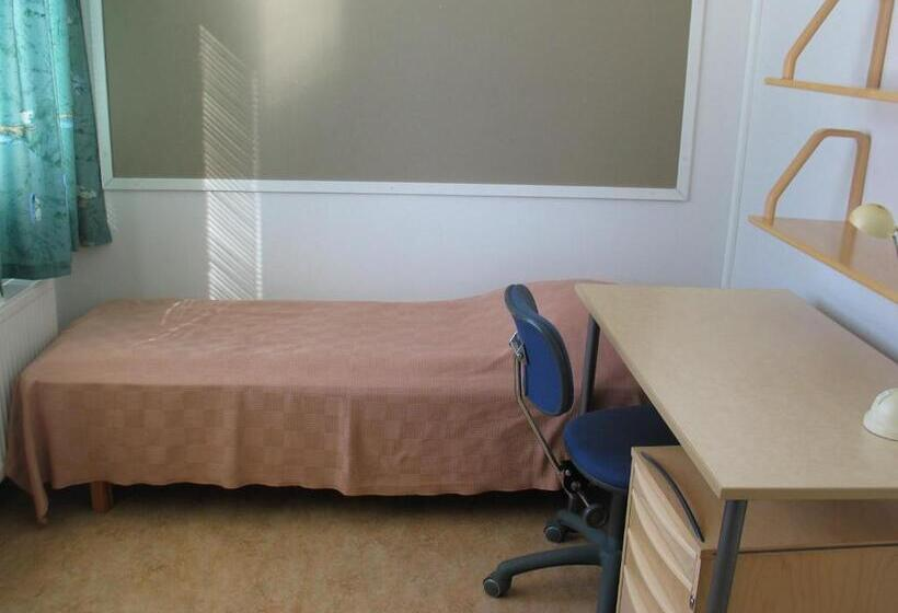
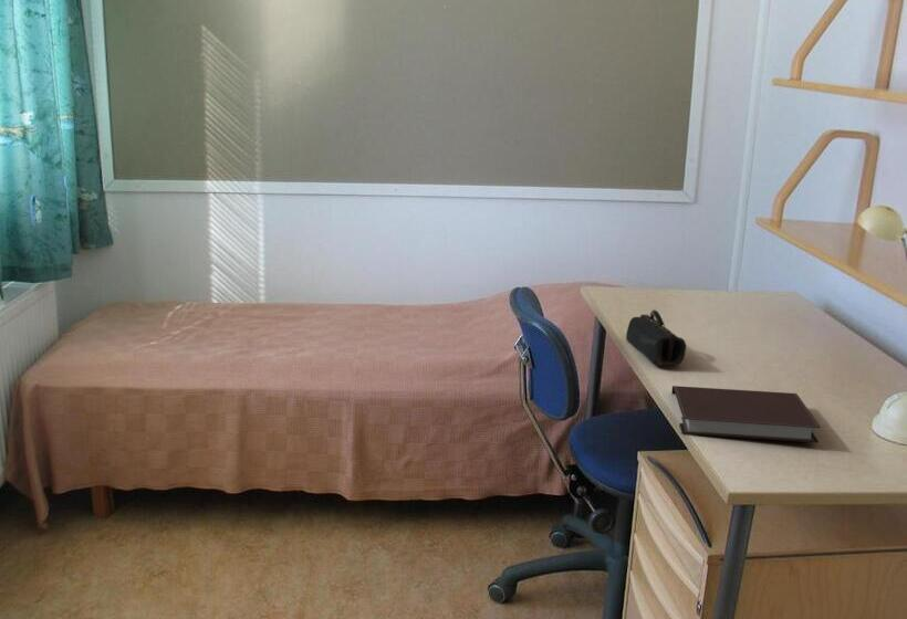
+ notebook (741, 411)
+ pencil case (656, 332)
